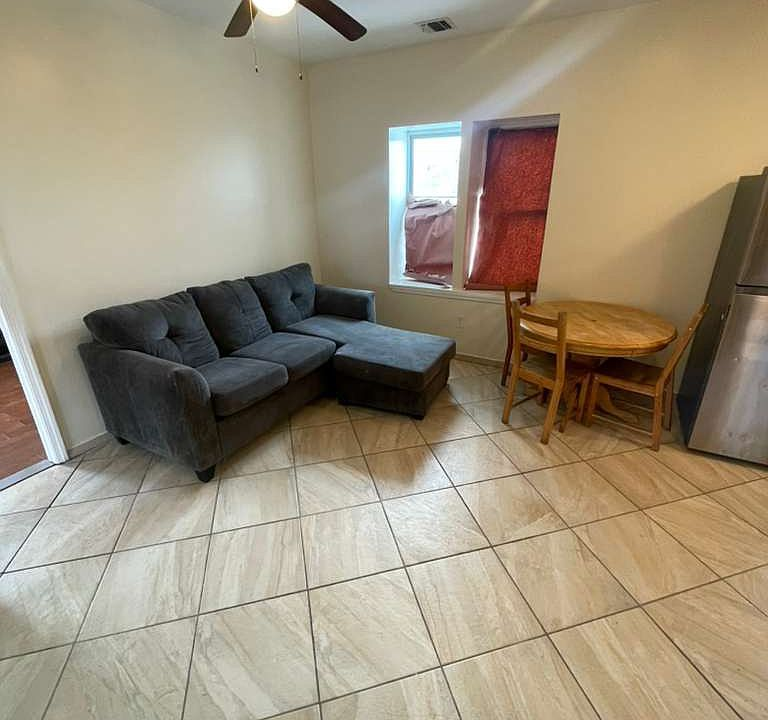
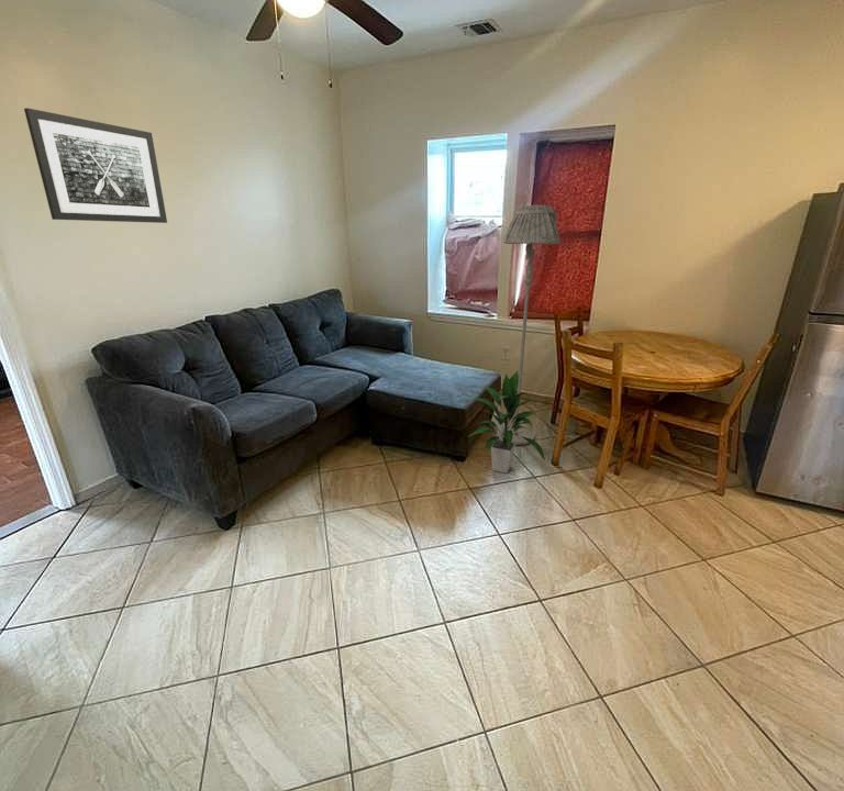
+ floor lamp (523, 331)
+ indoor plant (507, 425)
+ wall art (104, 172)
